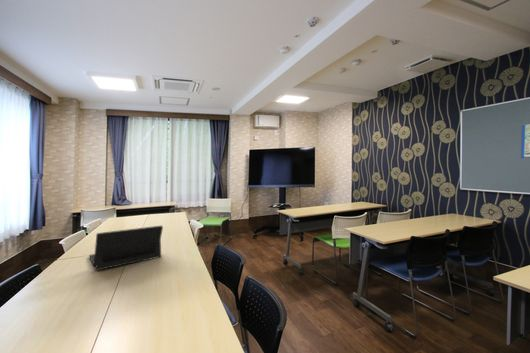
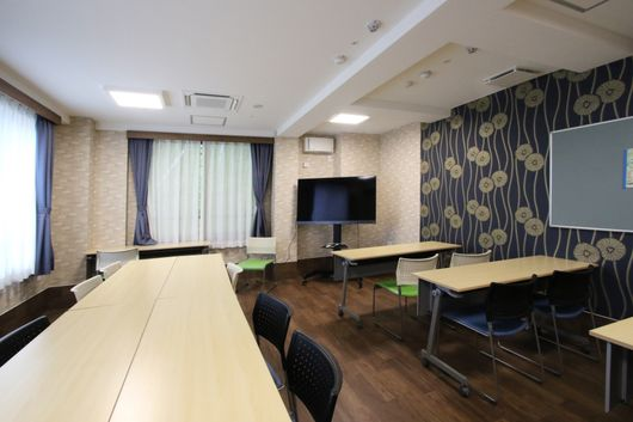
- laptop (125, 240)
